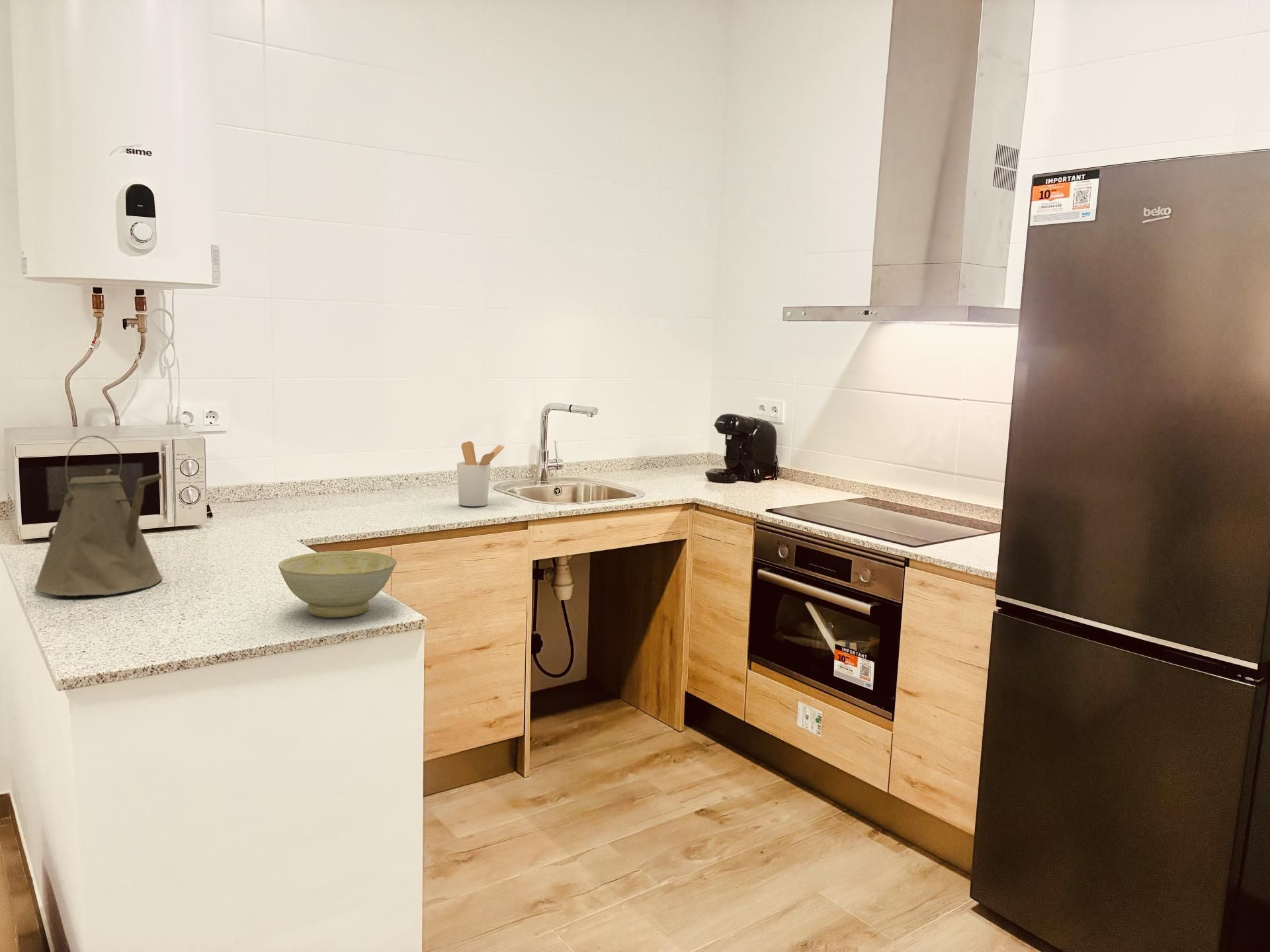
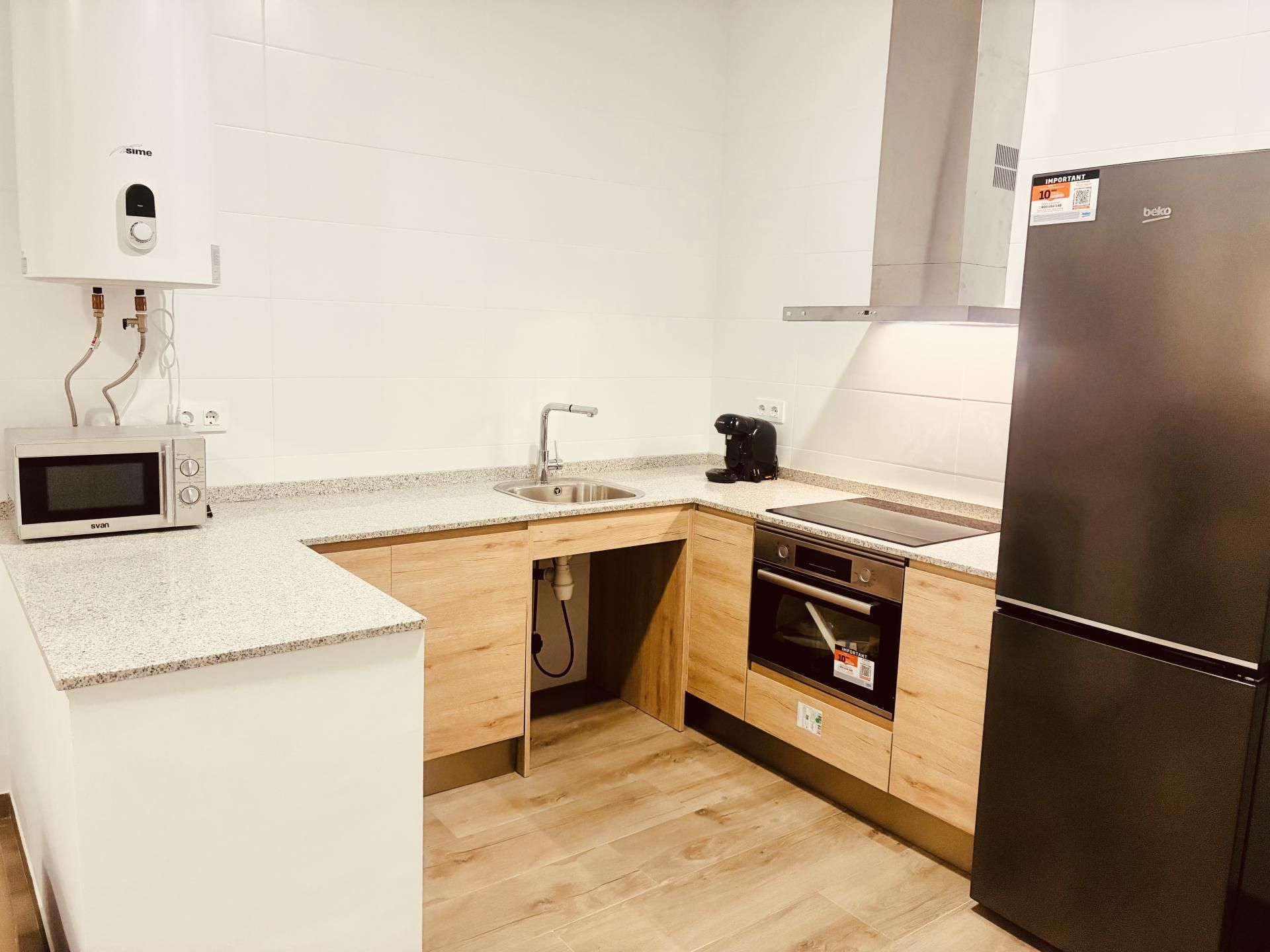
- utensil holder (482, 473)
- kettle (106, 511)
- bowl (338, 586)
